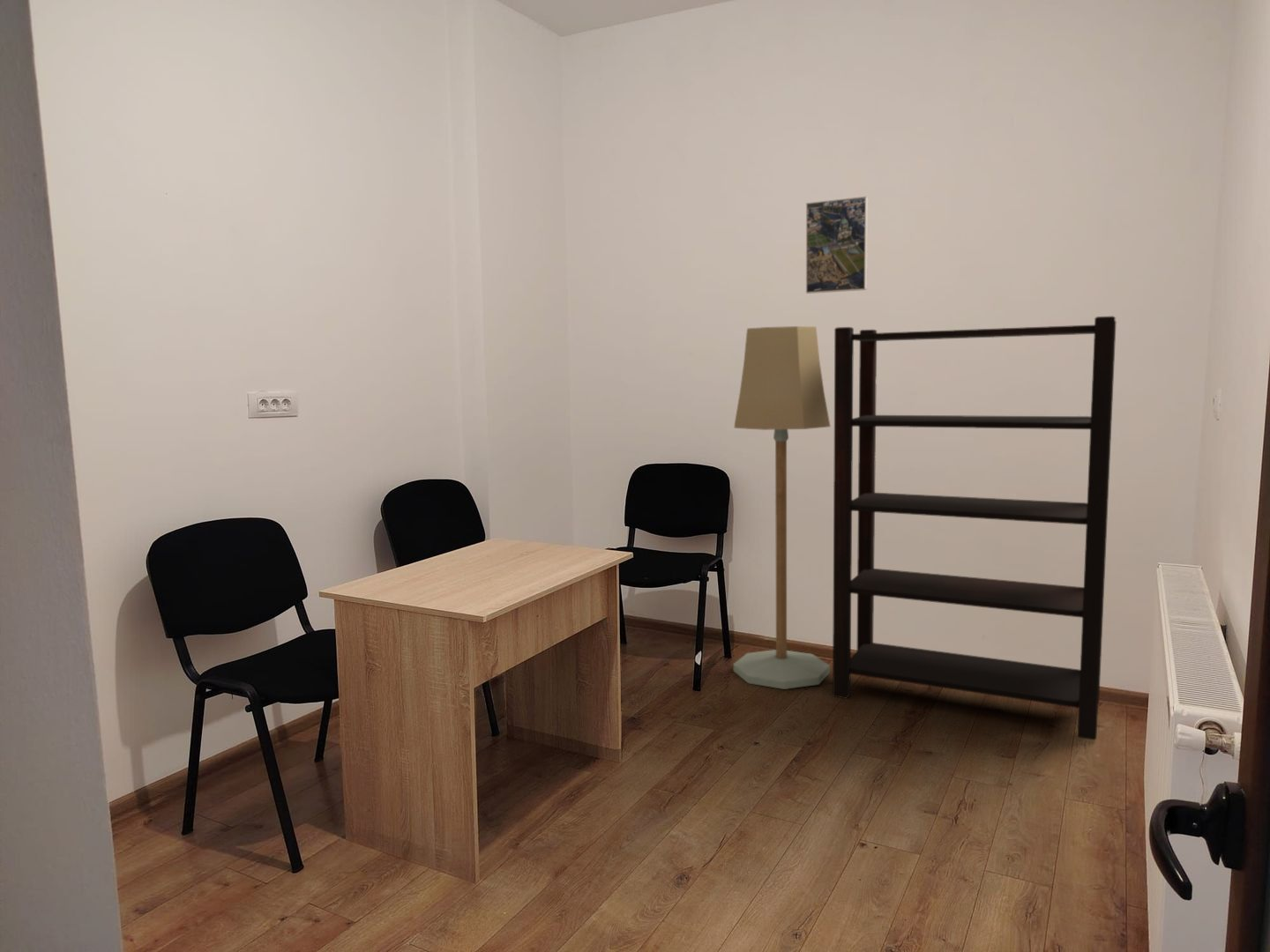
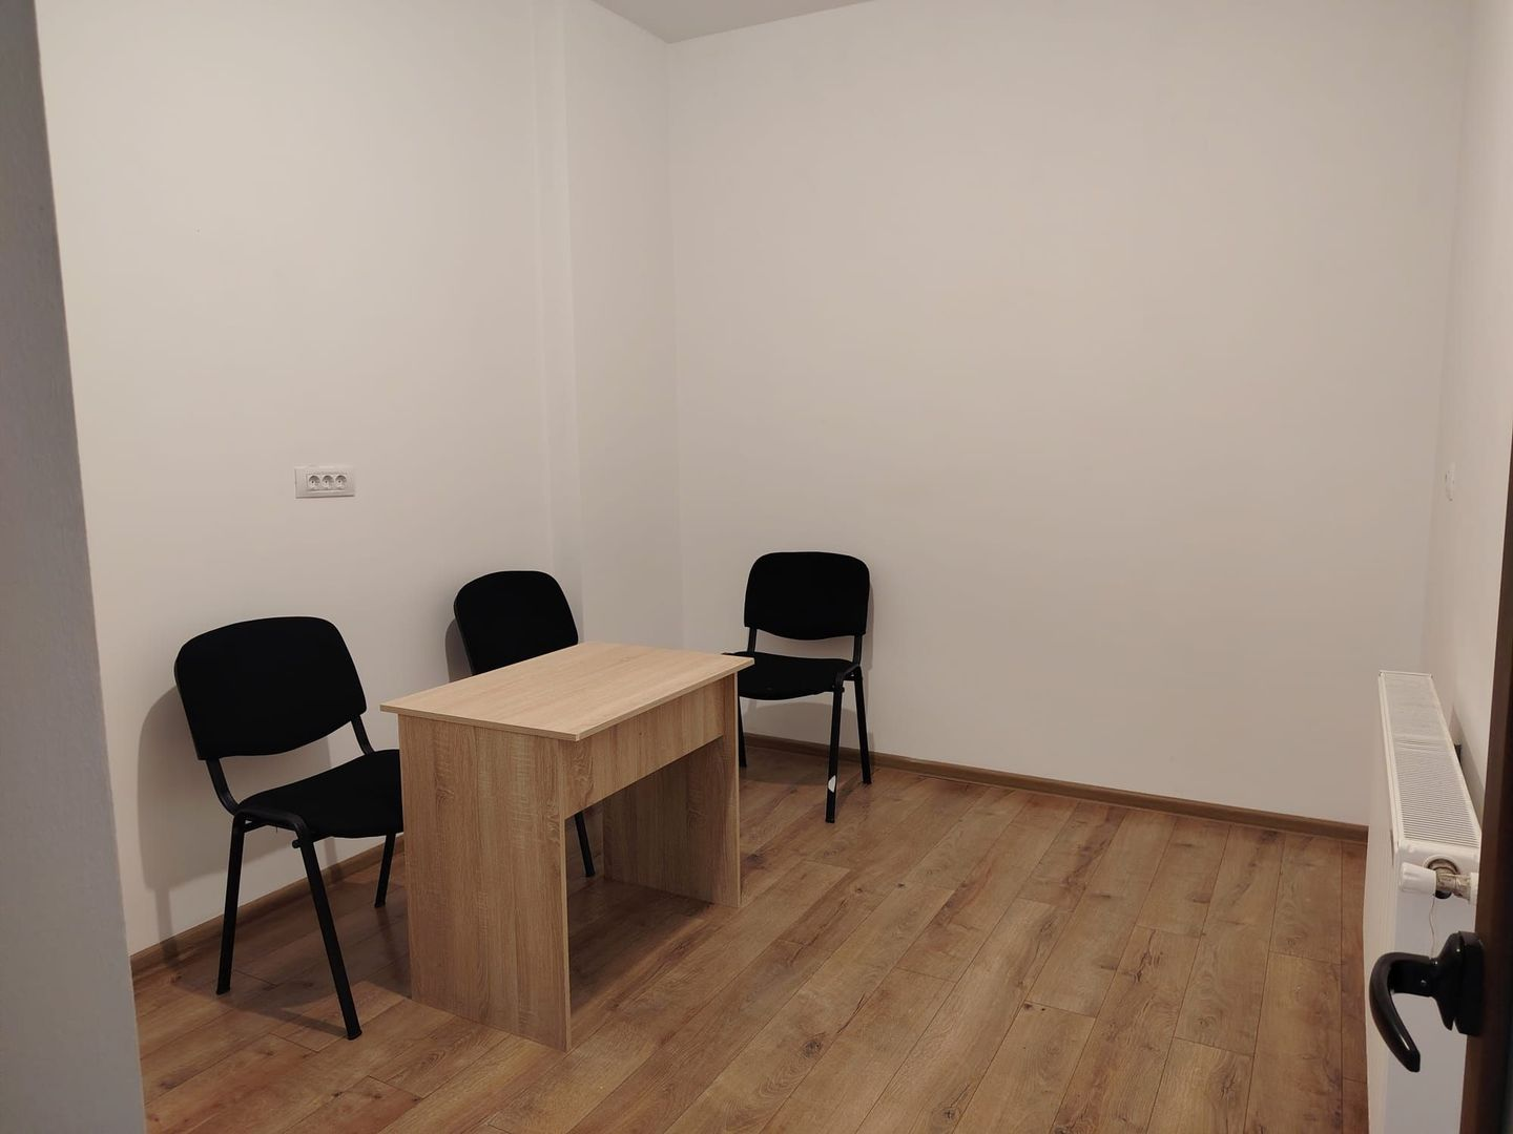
- floor lamp (781, 504)
- bookshelf (968, 516)
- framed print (836, 246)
